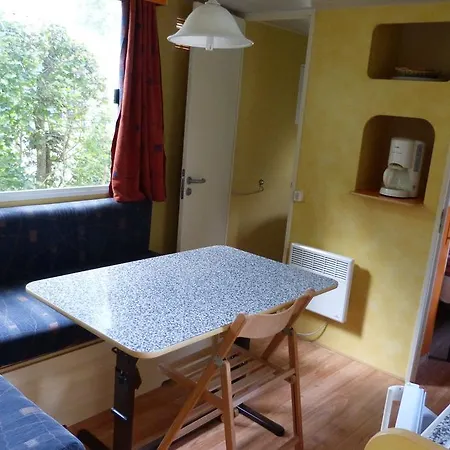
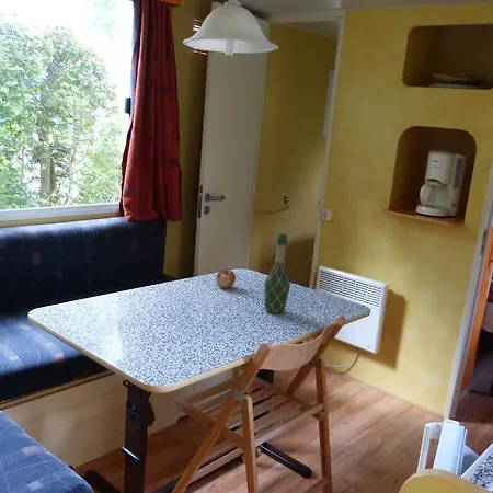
+ wine bottle (278, 273)
+ apple (226, 277)
